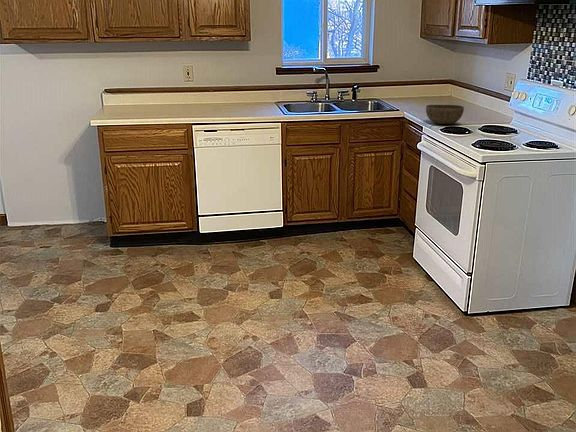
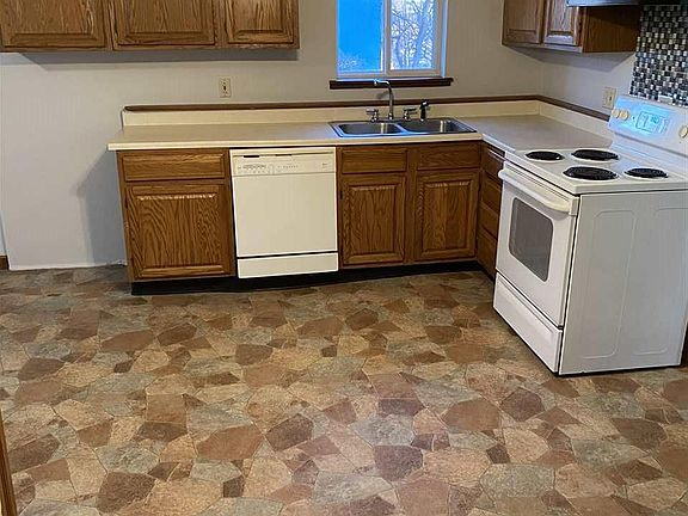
- bowl (444, 114)
